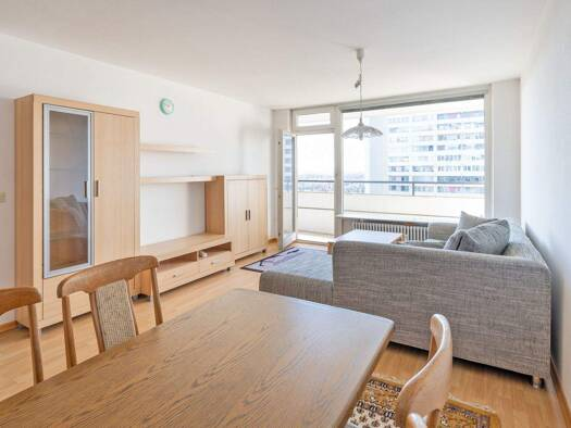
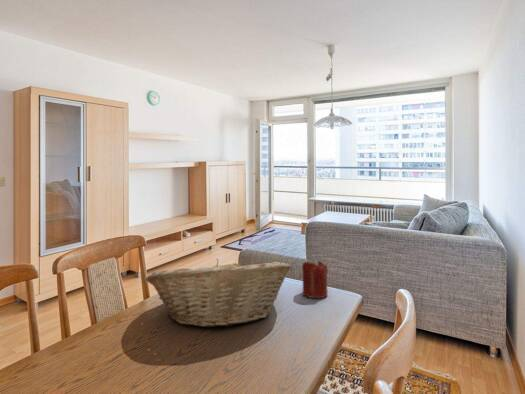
+ candle (314, 275)
+ fruit basket (221, 284)
